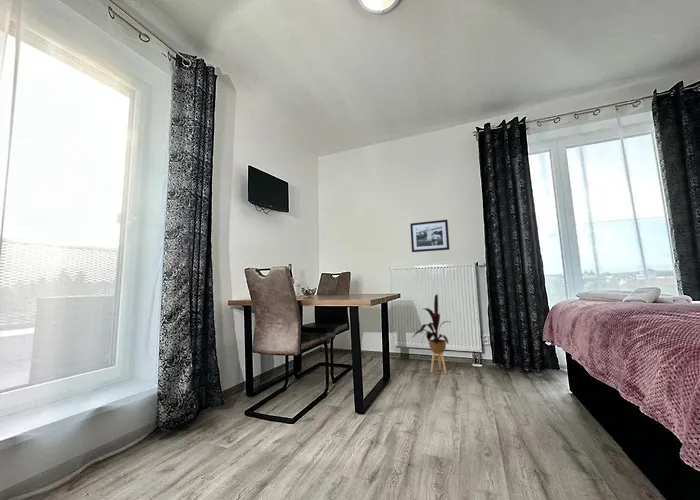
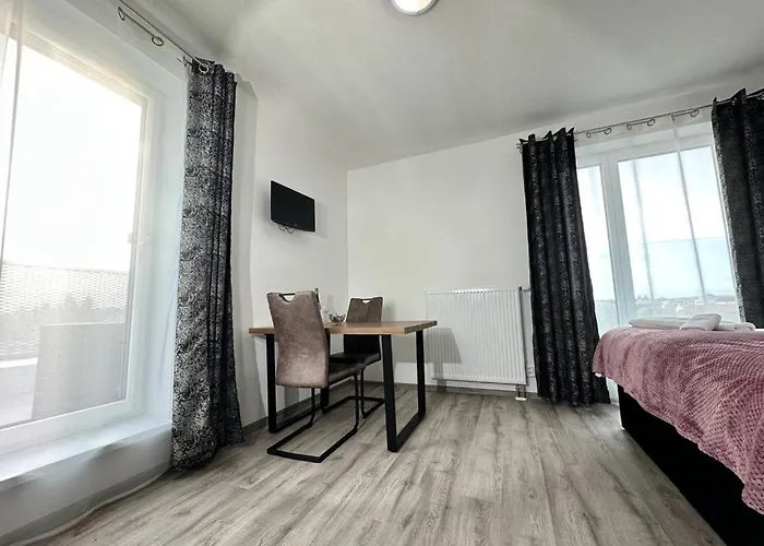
- picture frame (429, 236)
- house plant (432, 332)
